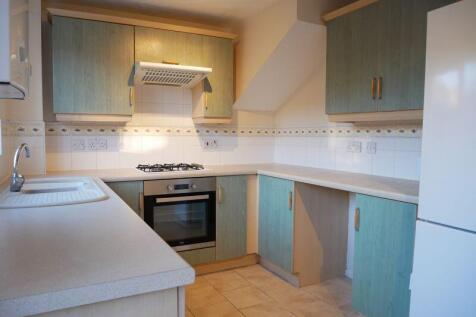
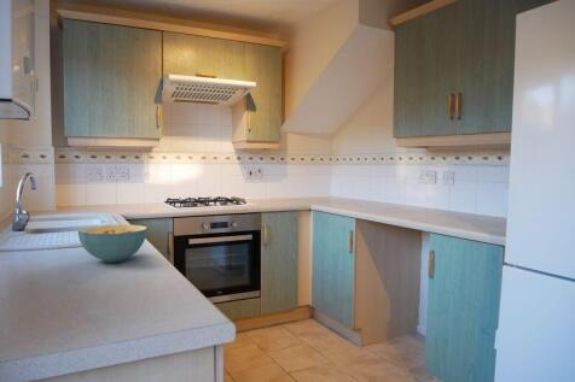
+ cereal bowl (114, 243)
